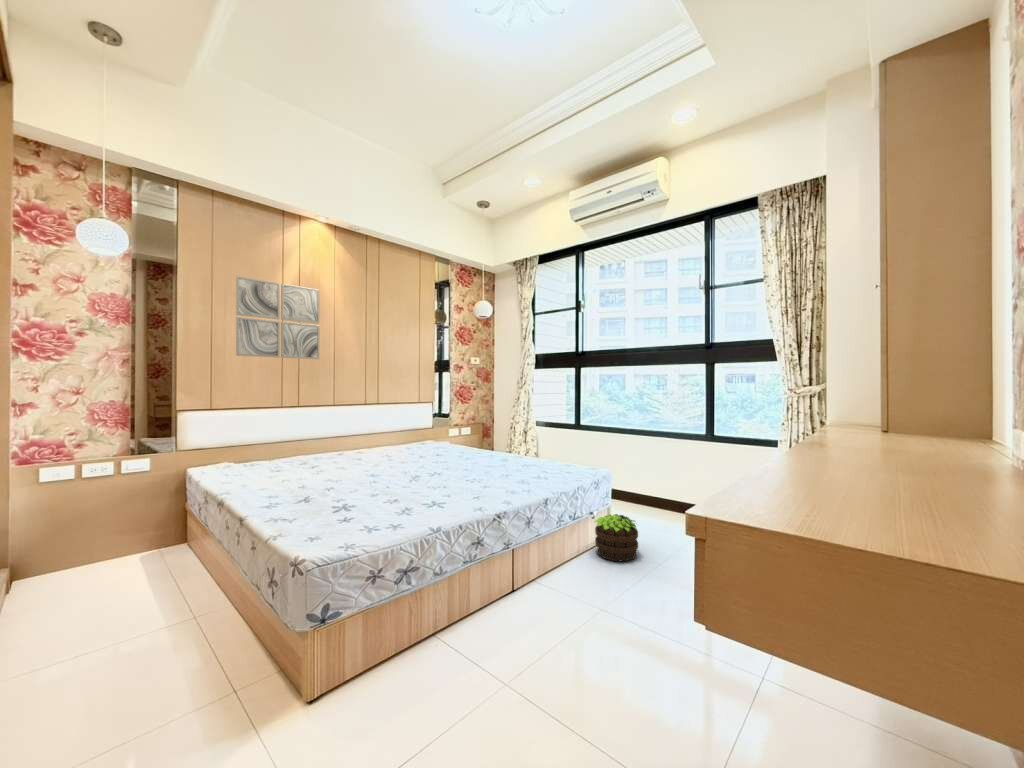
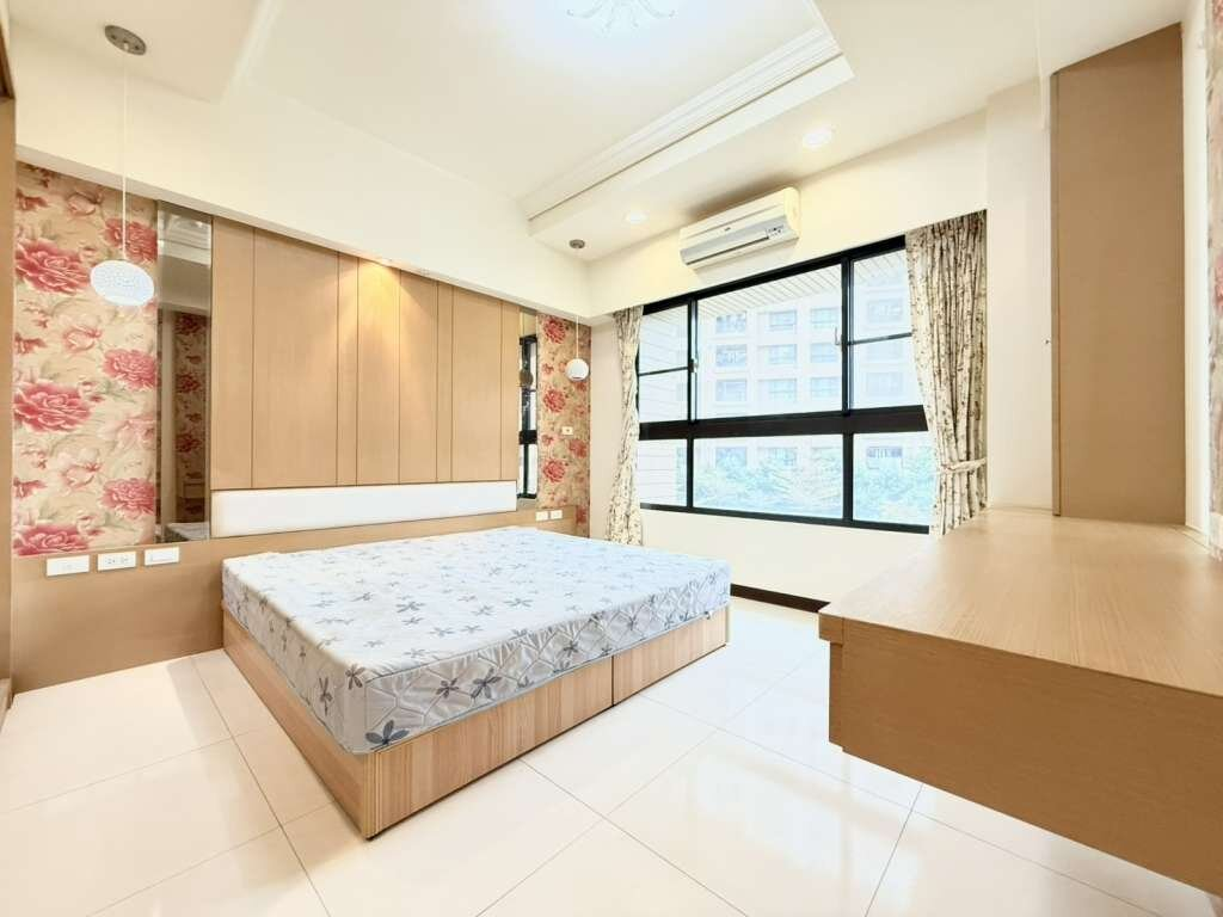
- wall art (279, 321)
- potted plant (616, 534)
